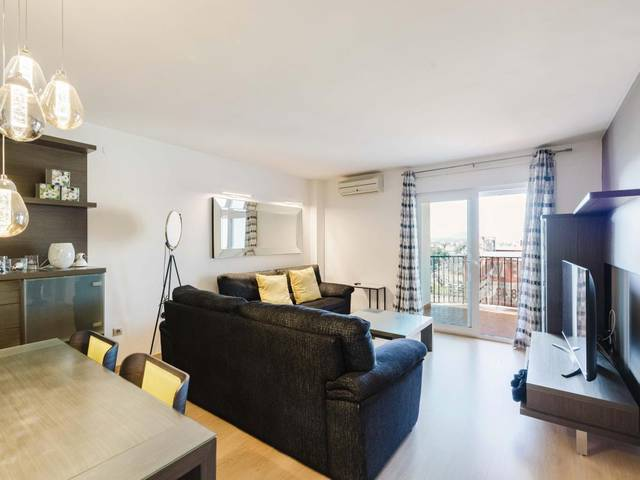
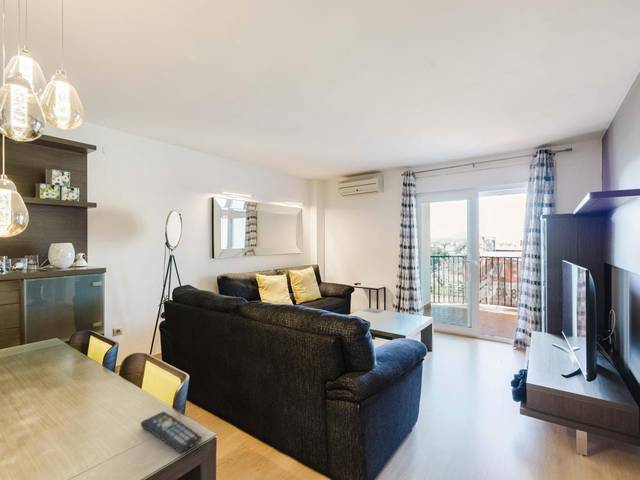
+ remote control (169, 430)
